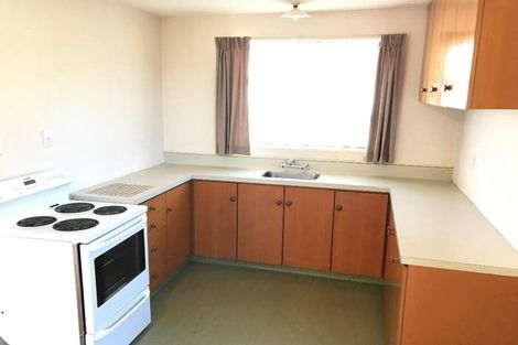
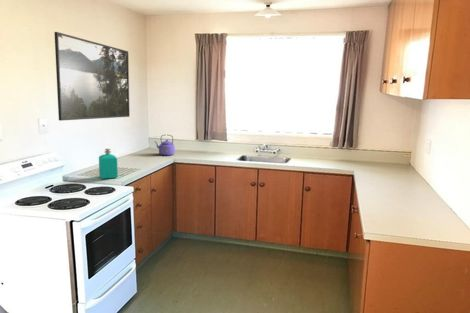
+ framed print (98, 81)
+ kettle (164, 144)
+ soap bottle (108, 162)
